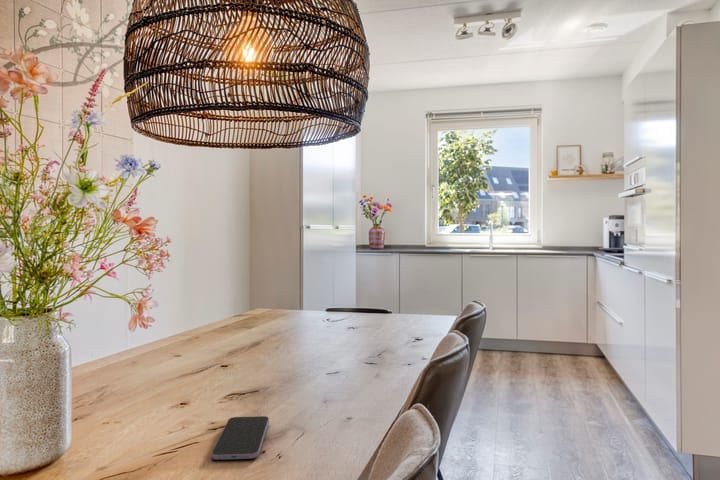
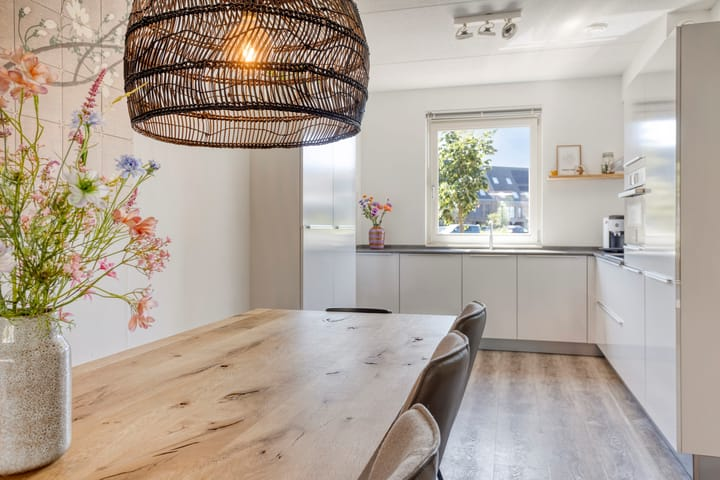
- smartphone (242, 436)
